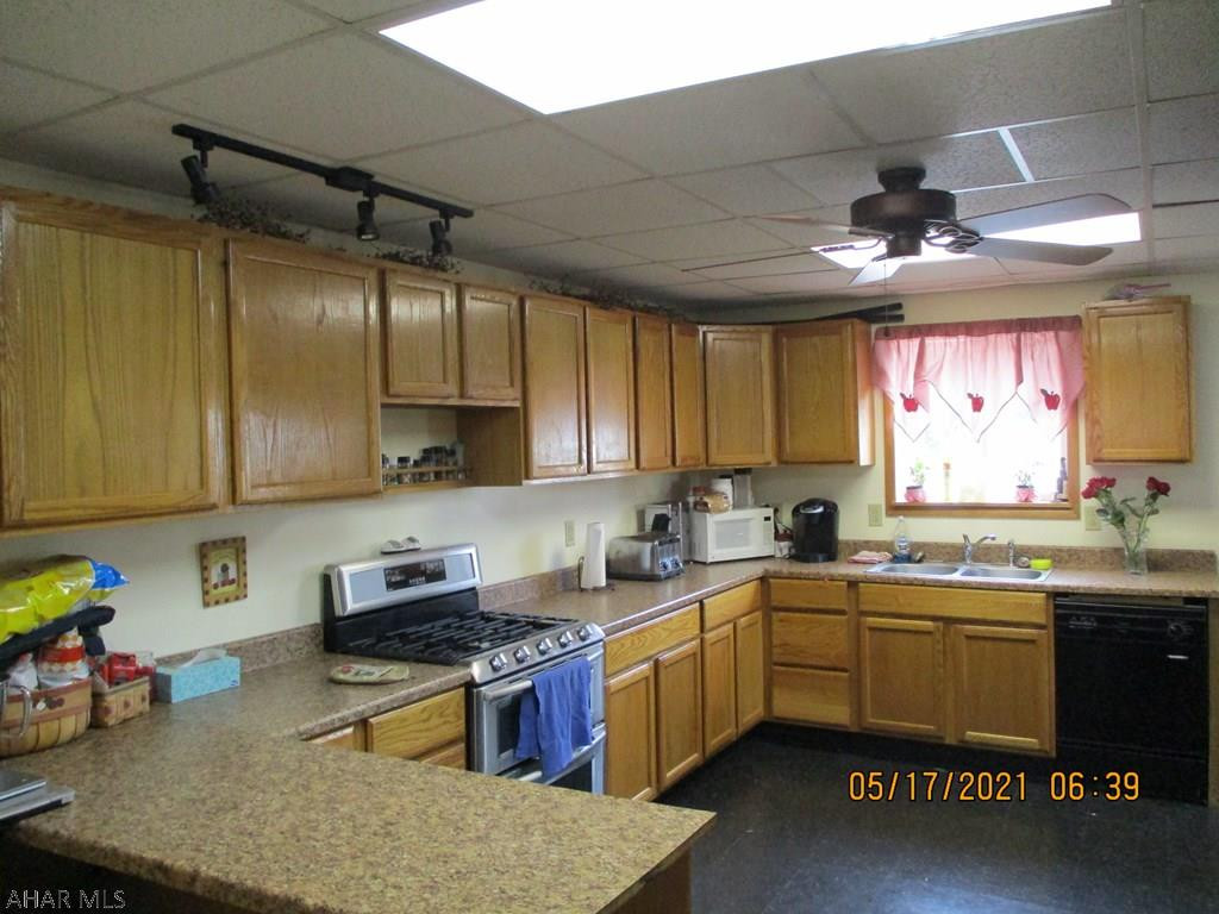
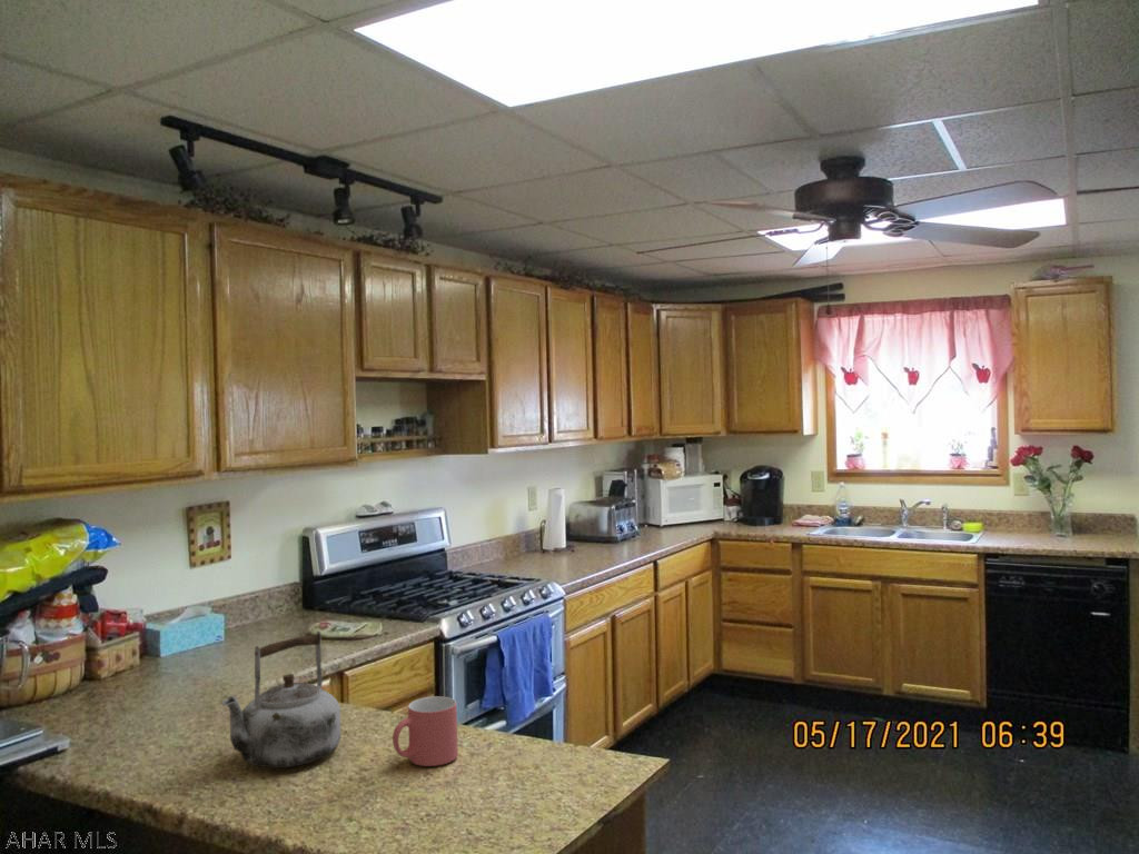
+ mug (424, 733)
+ kettle (278, 699)
